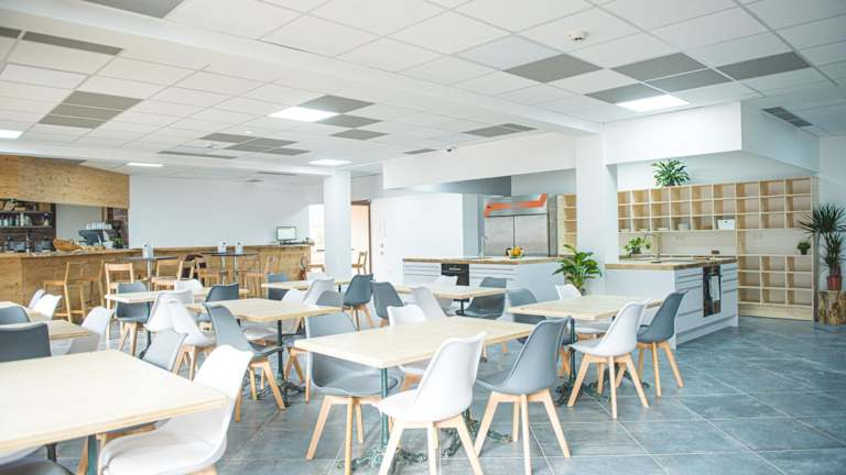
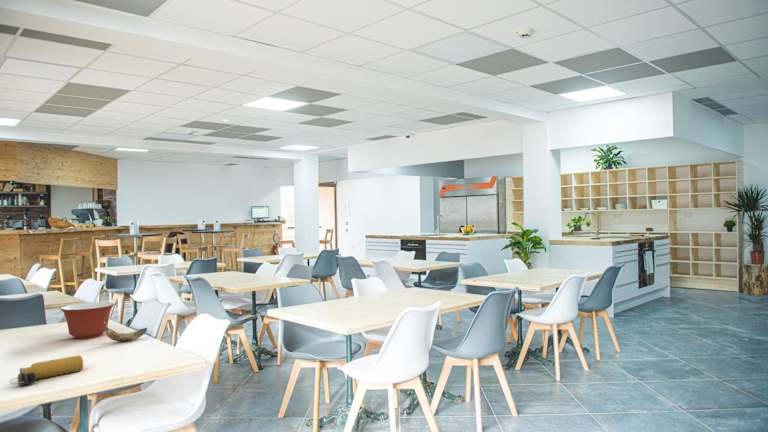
+ mixing bowl (88, 320)
+ water bottle (47, 370)
+ banana (126, 333)
